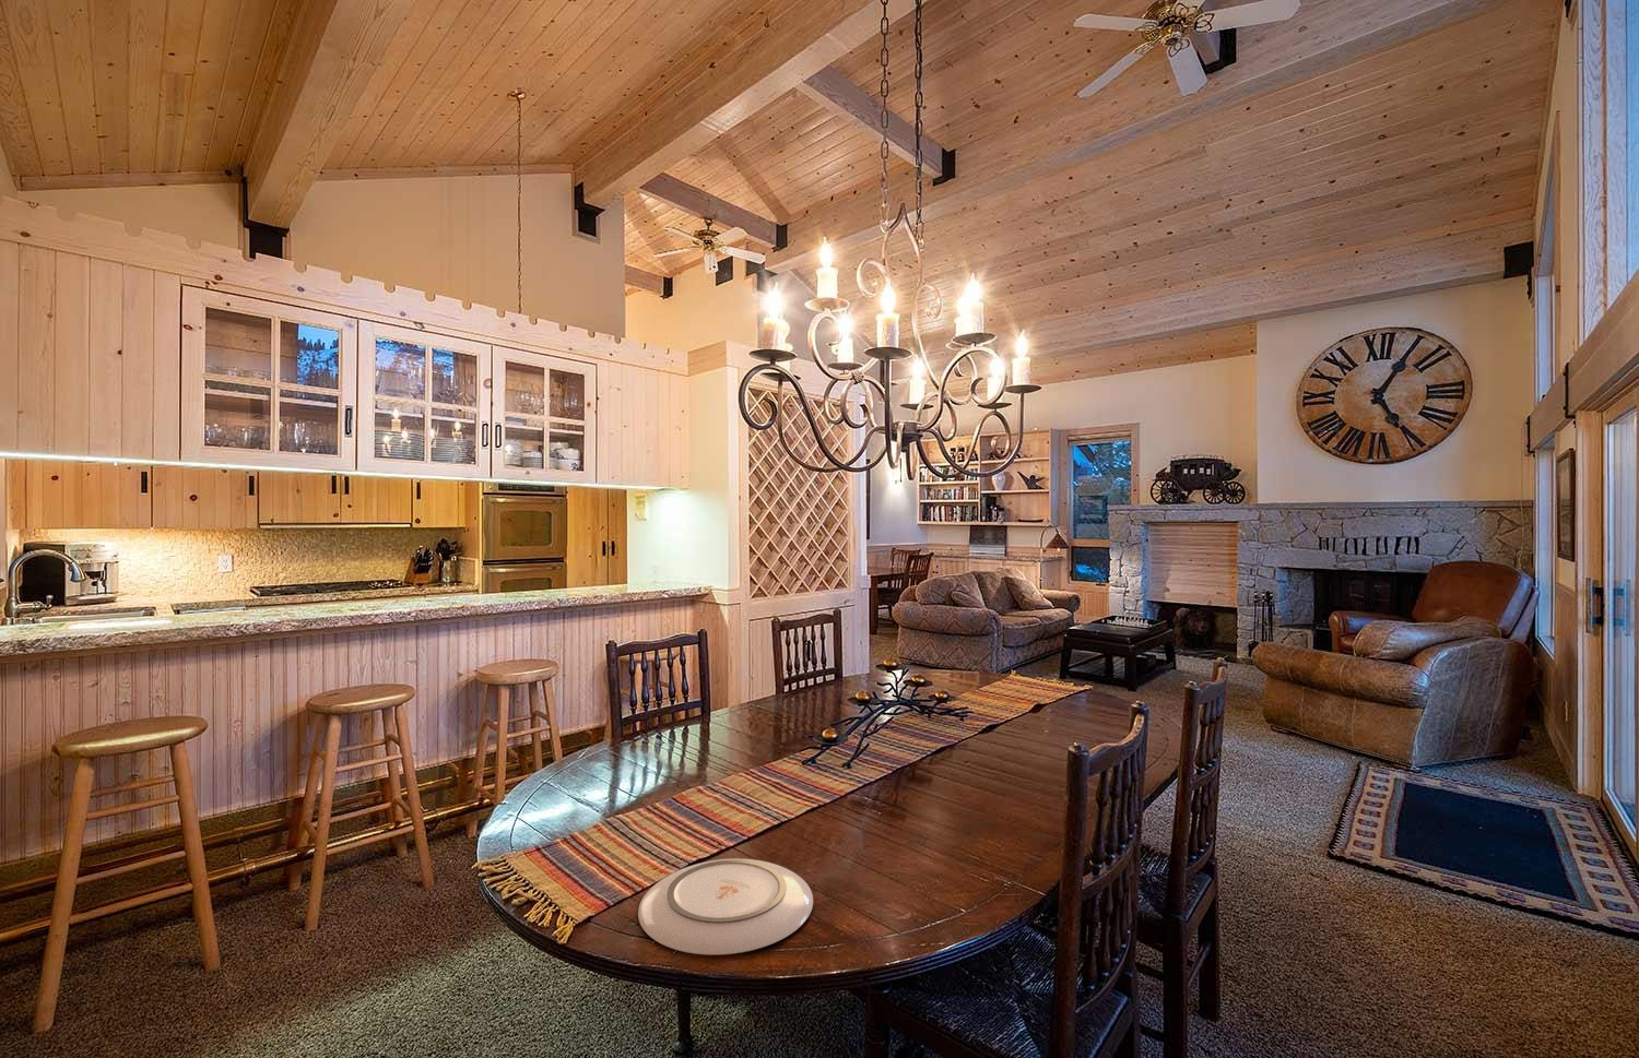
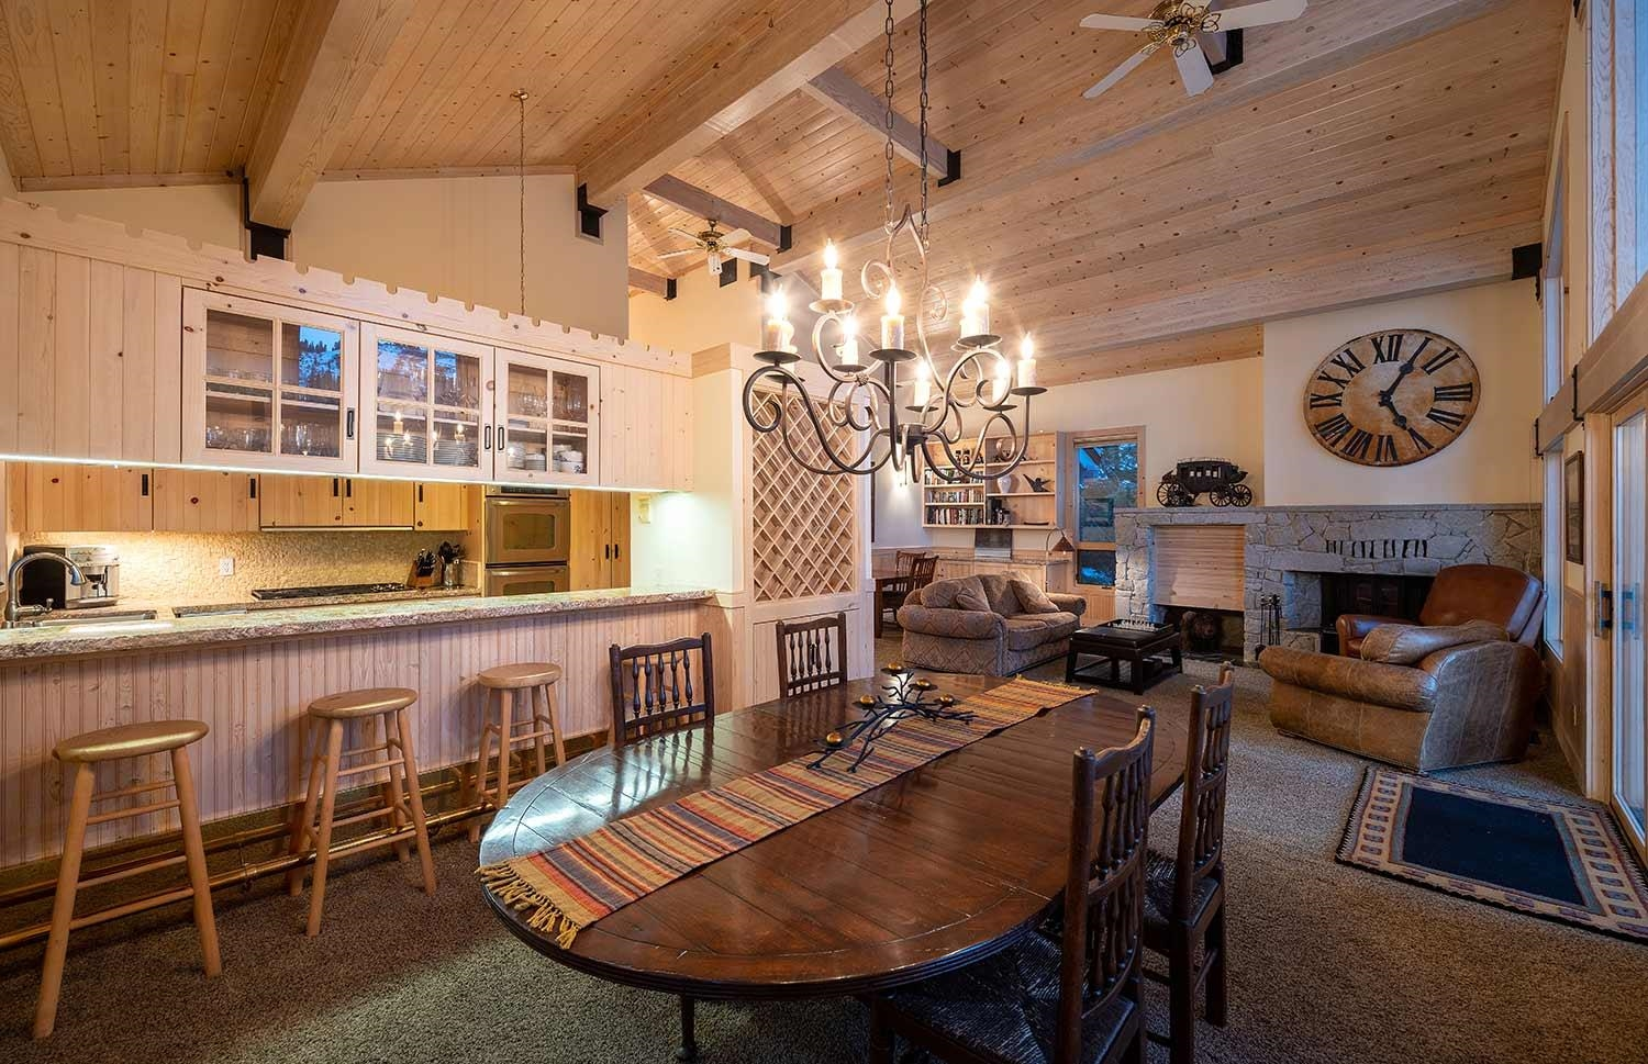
- plate (726, 894)
